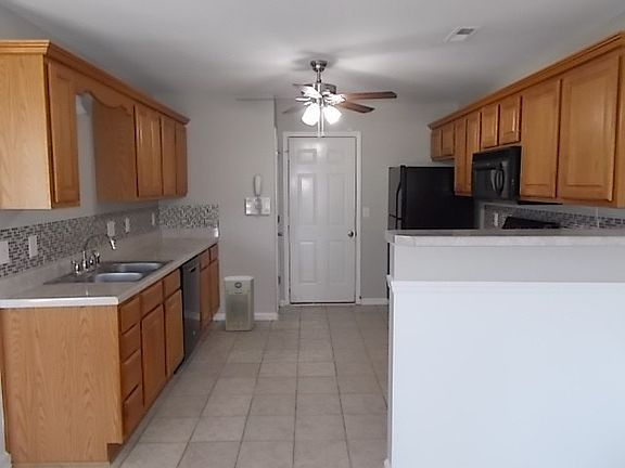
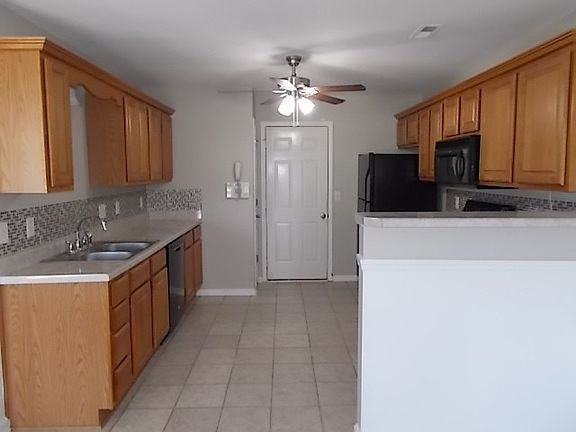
- fan (239, 301)
